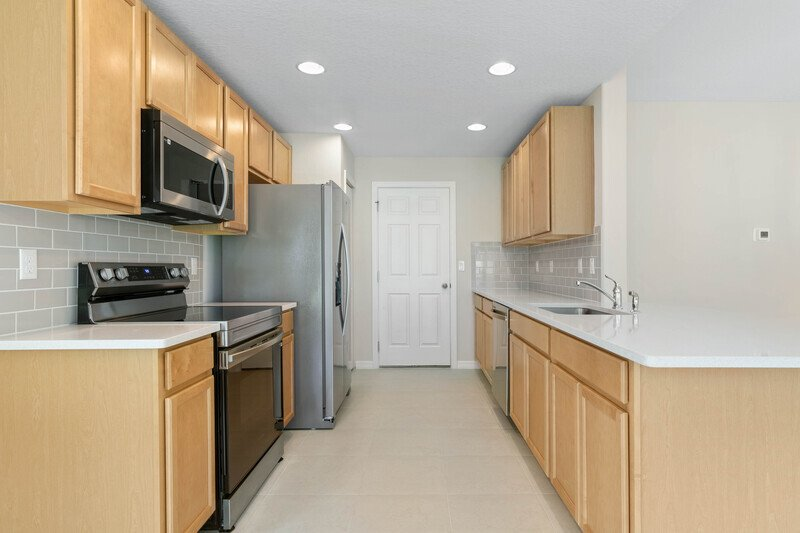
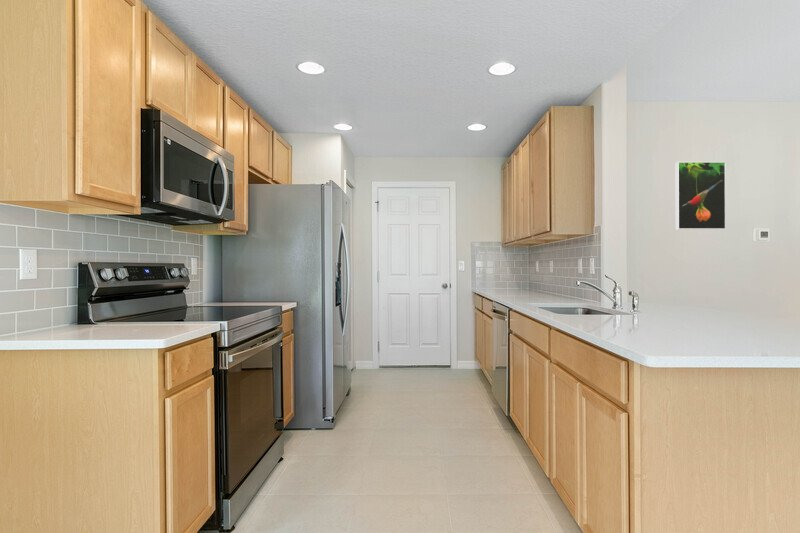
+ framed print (700, 195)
